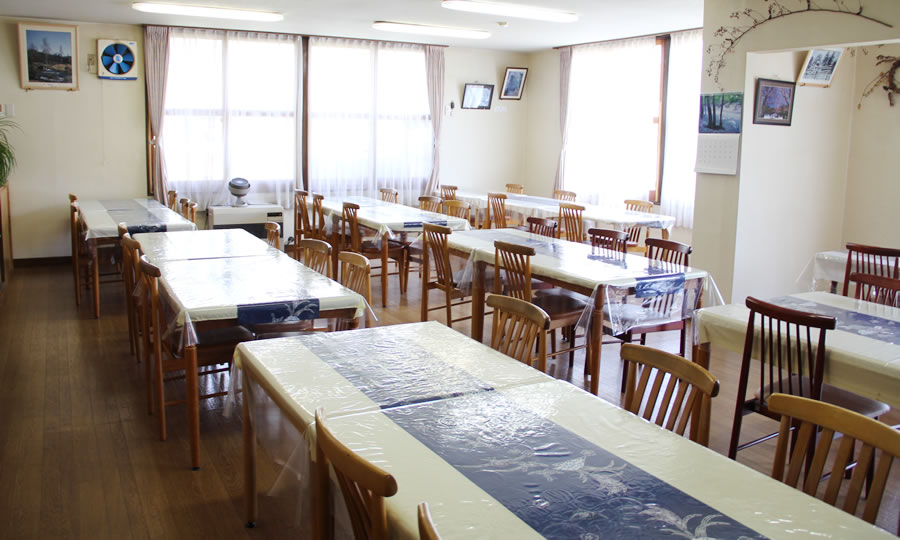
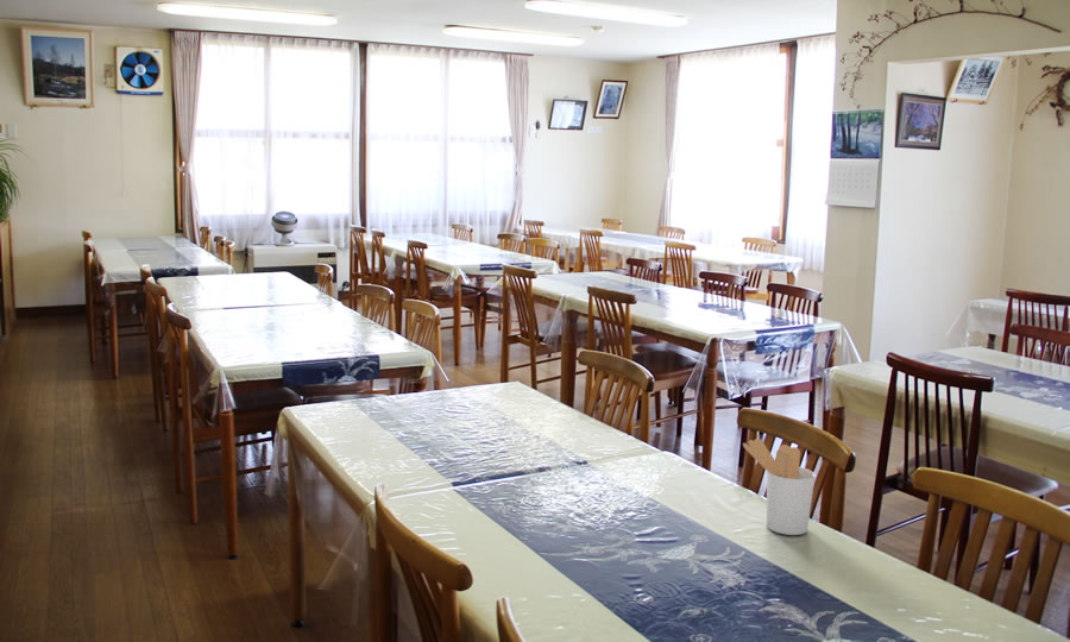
+ utensil holder (776, 484)
